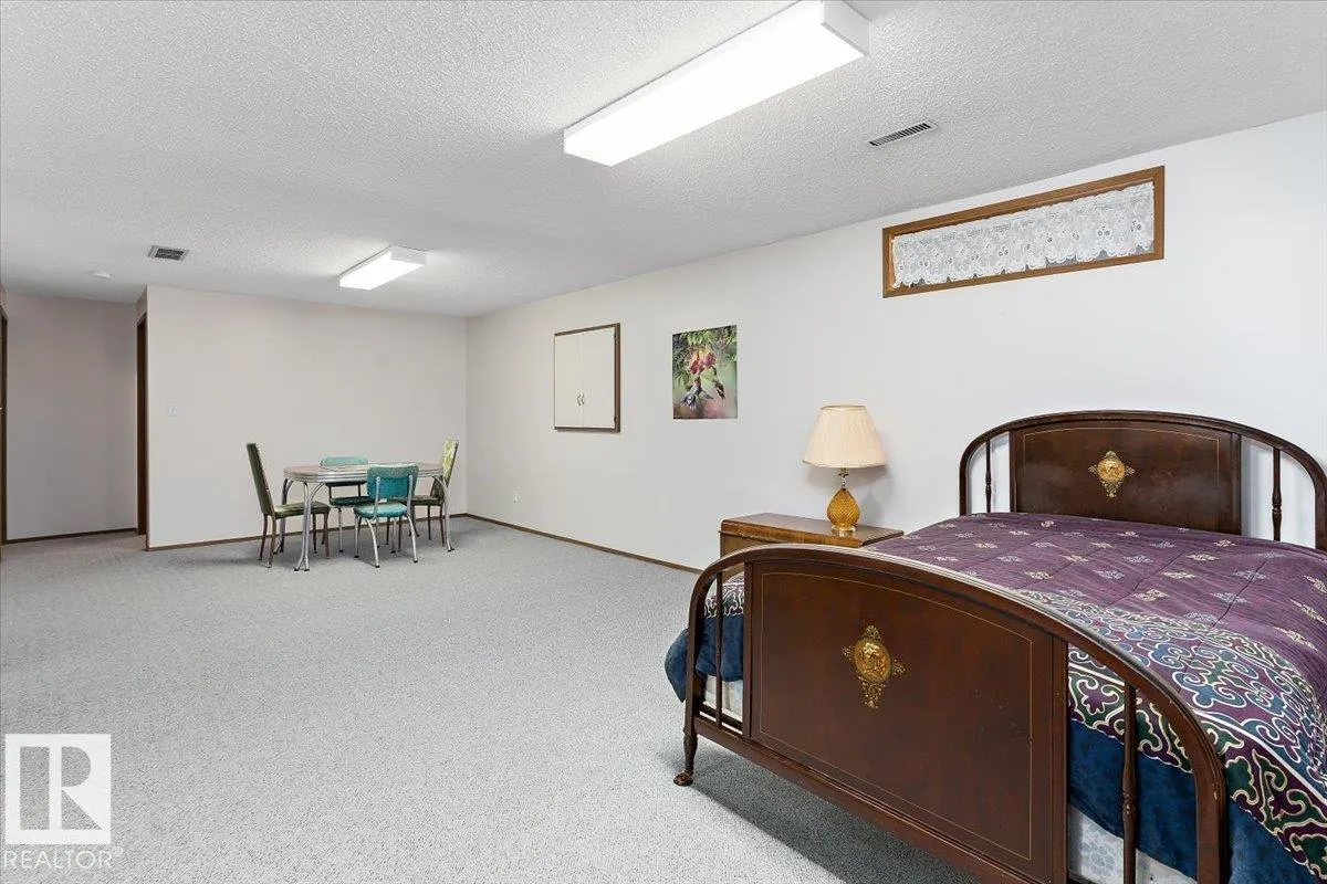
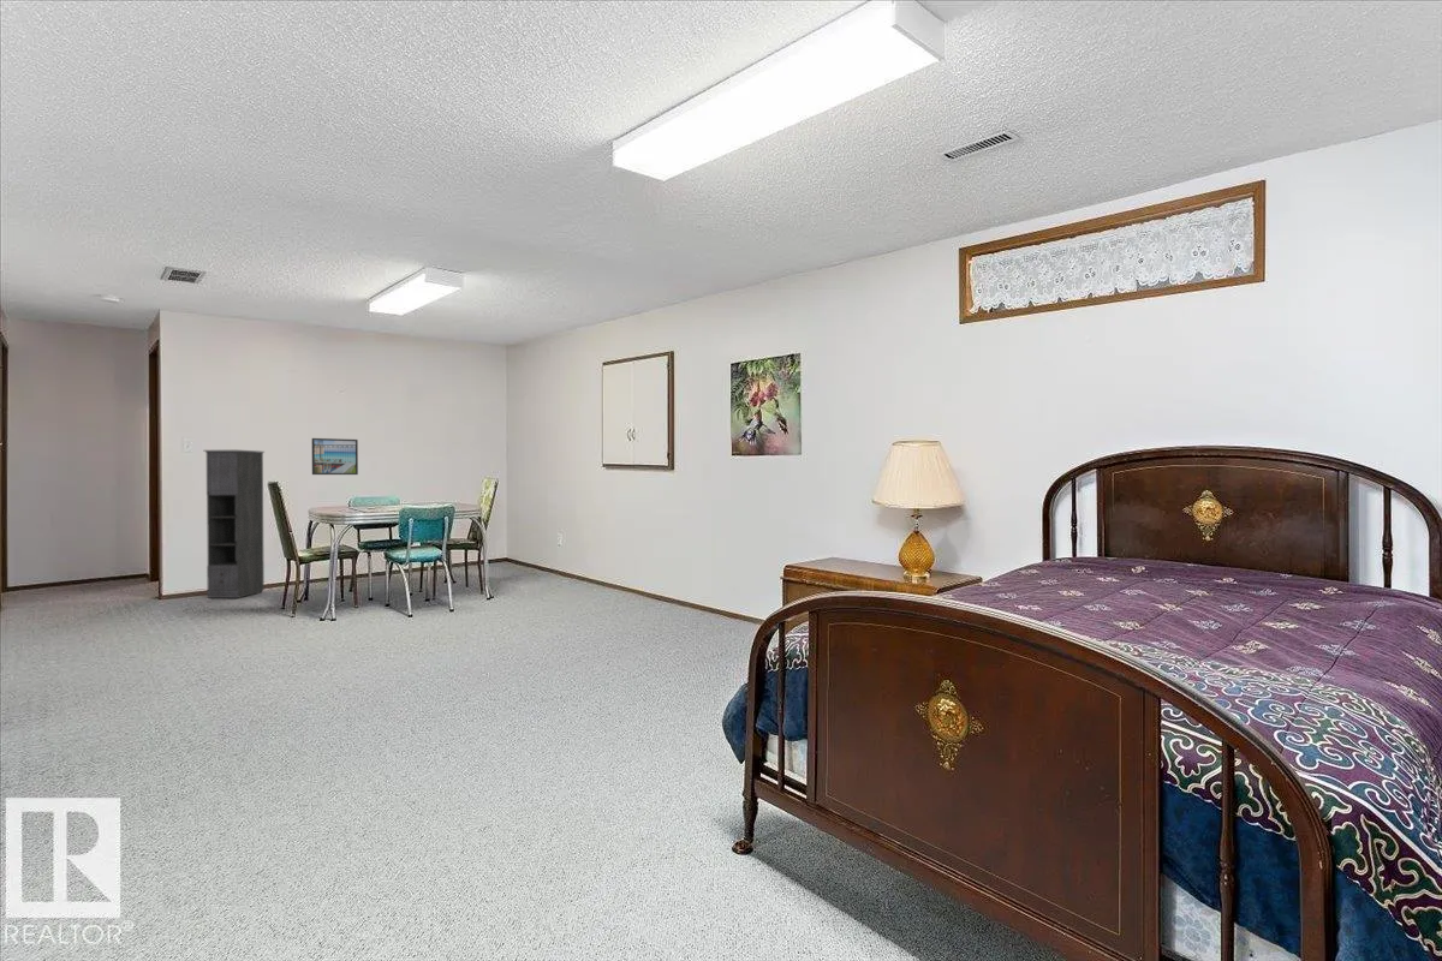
+ storage cabinet (234, 523)
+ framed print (335, 456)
